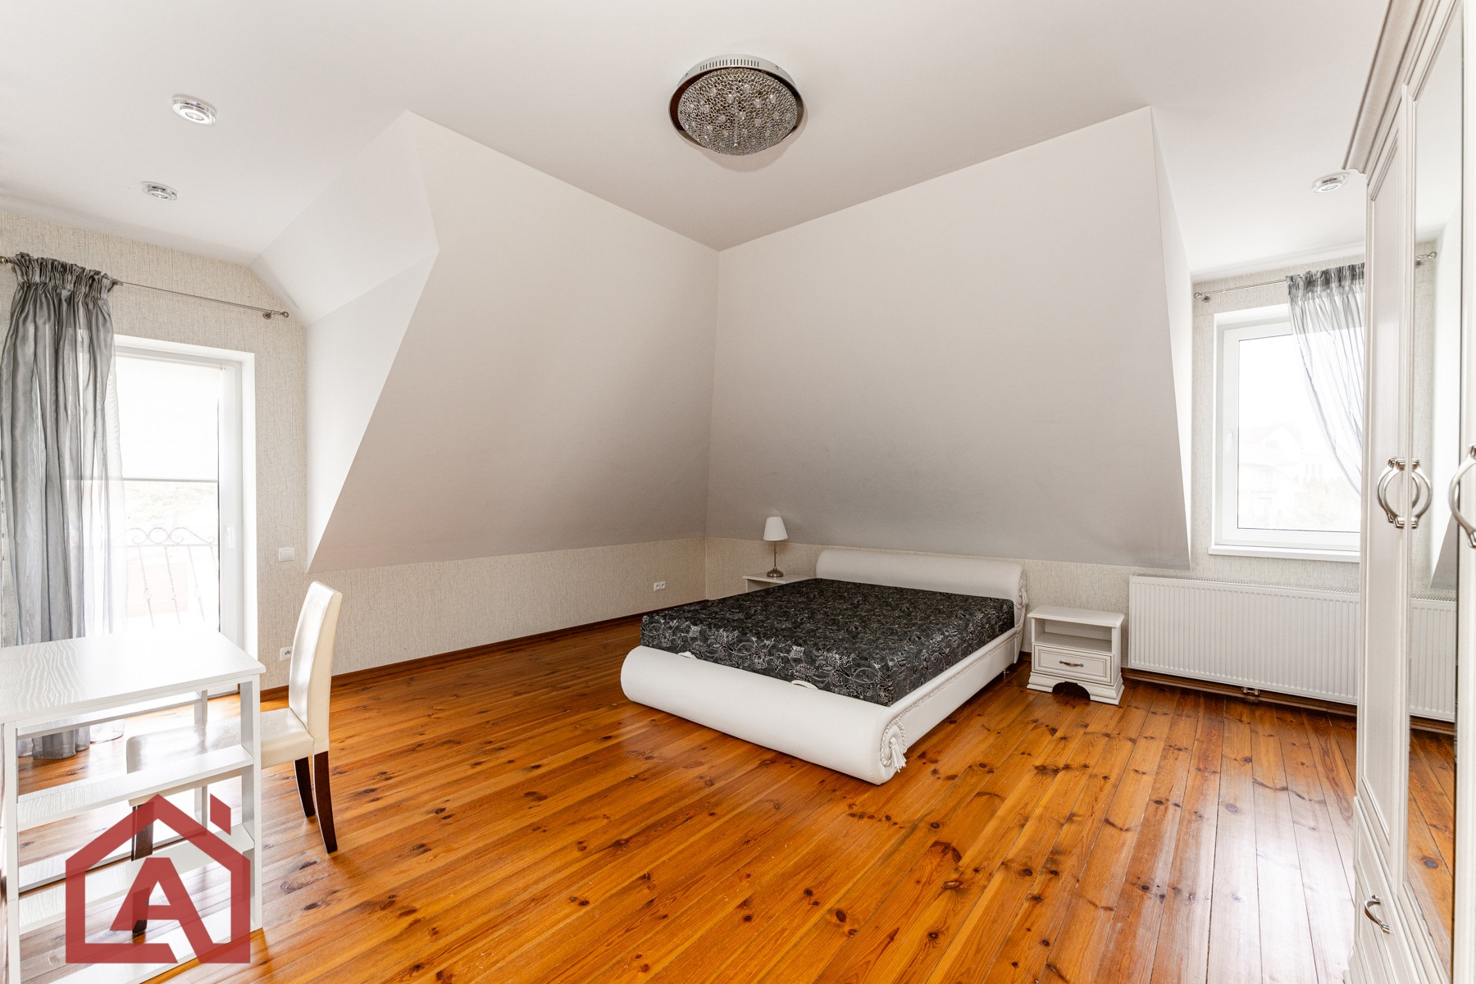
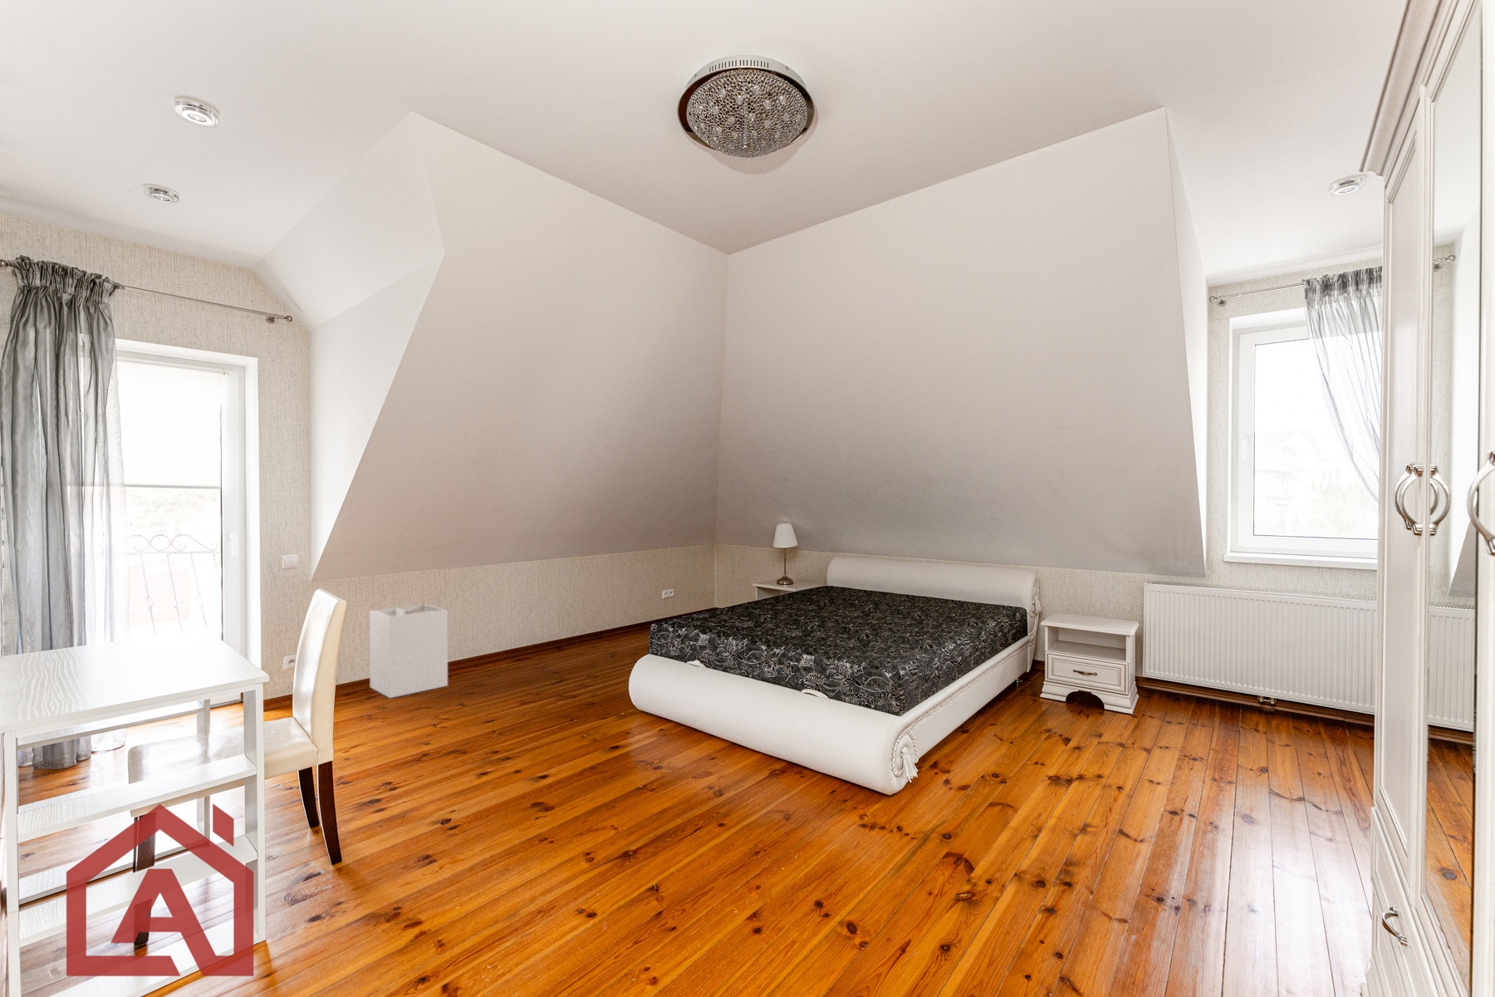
+ laundry hamper (408, 648)
